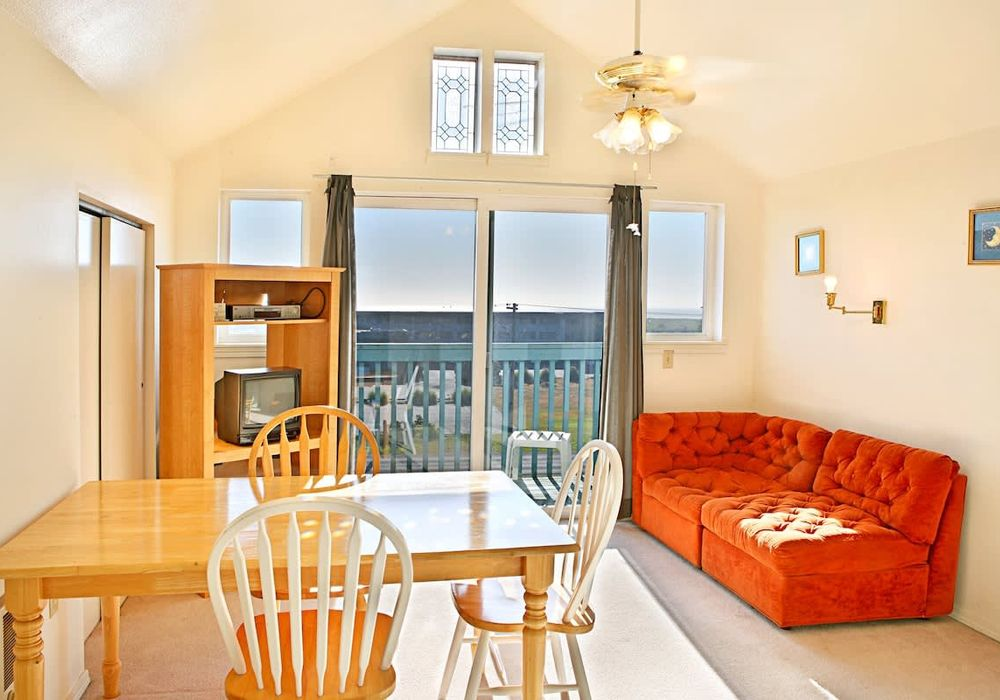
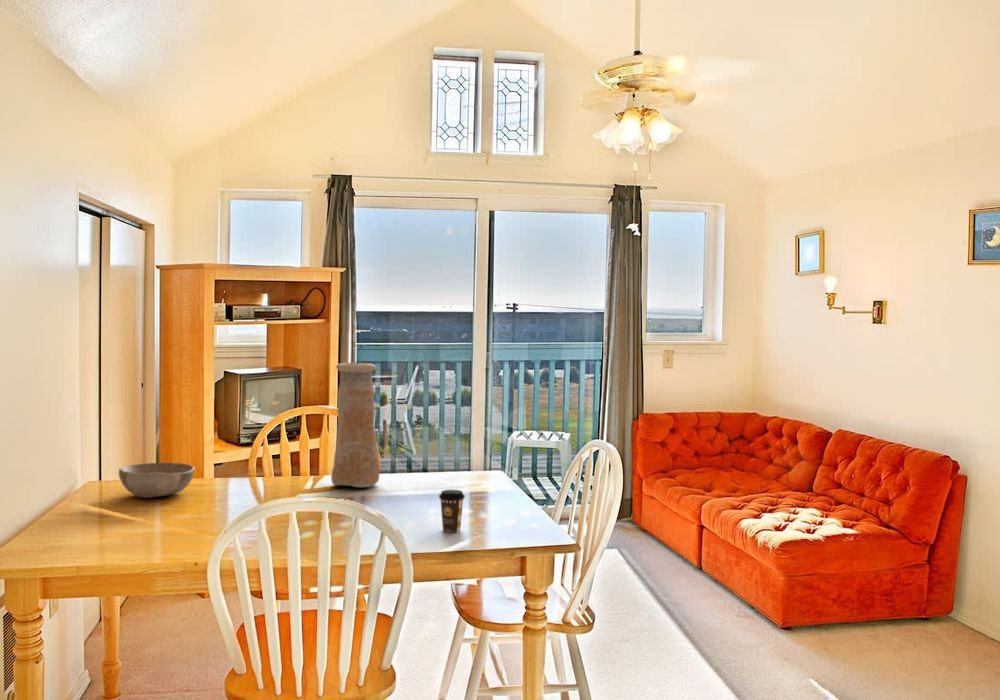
+ bowl (157, 481)
+ coffee cup (451, 511)
+ vase (355, 424)
